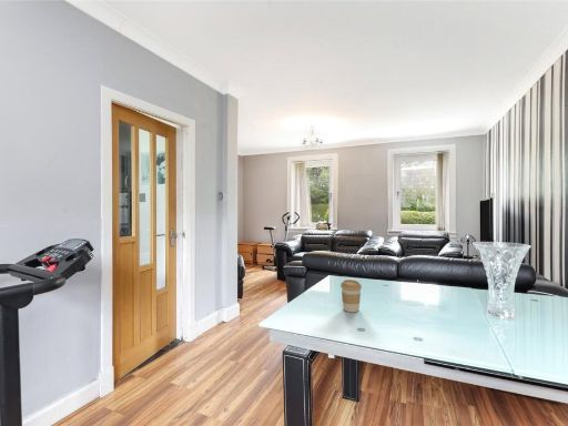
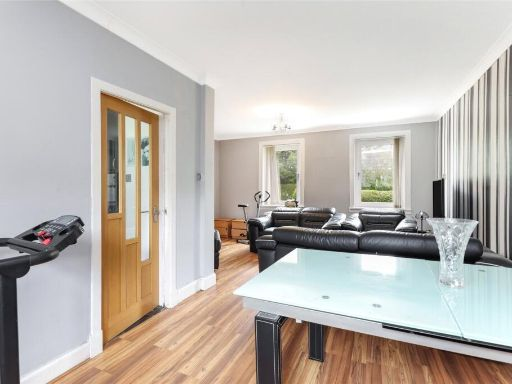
- coffee cup (351, 295)
